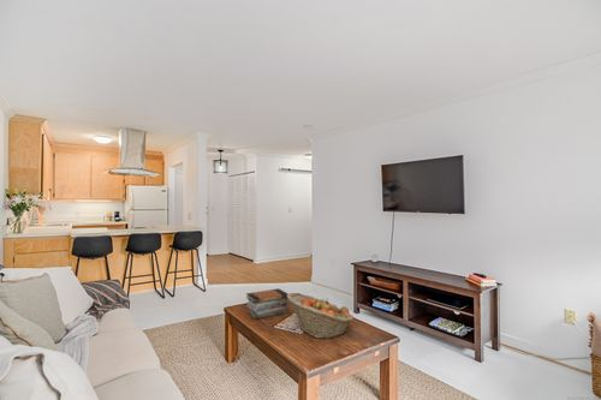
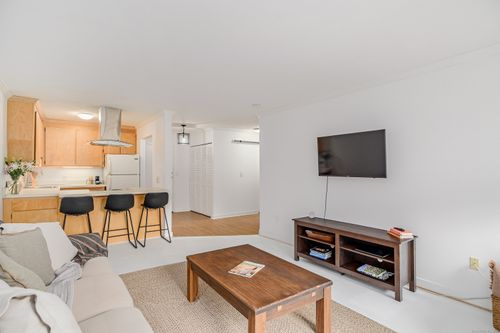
- fruit basket (319, 311)
- book stack (267, 303)
